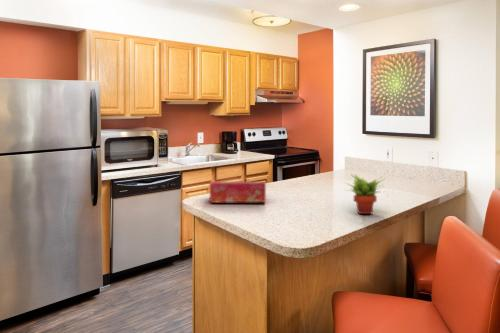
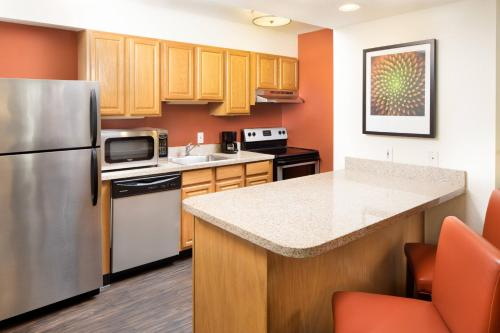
- tissue box (237, 191)
- succulent plant (364, 193)
